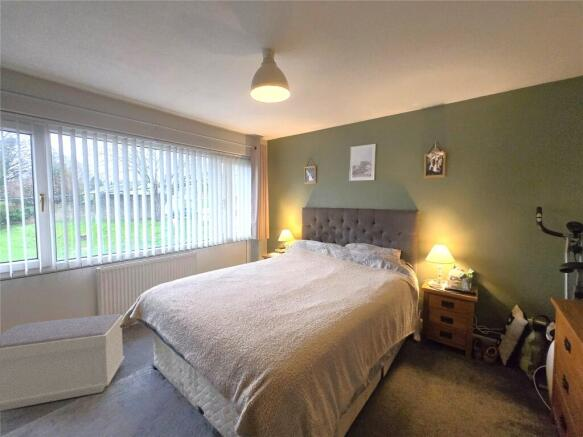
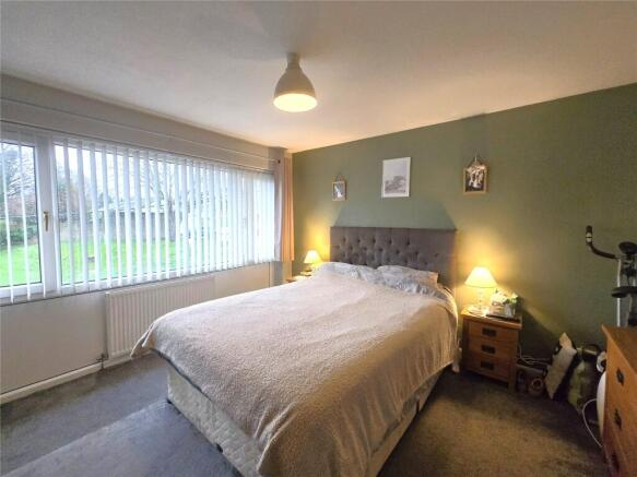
- bench (59, 356)
